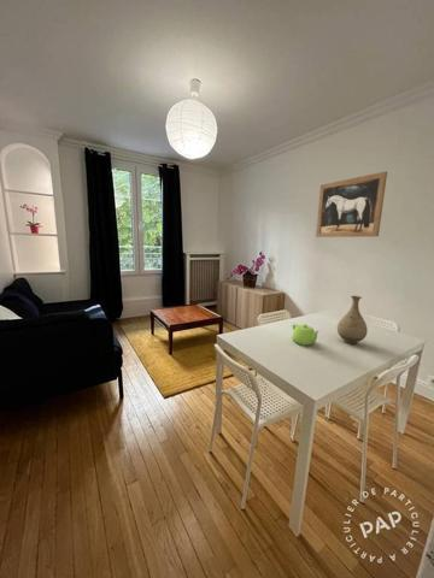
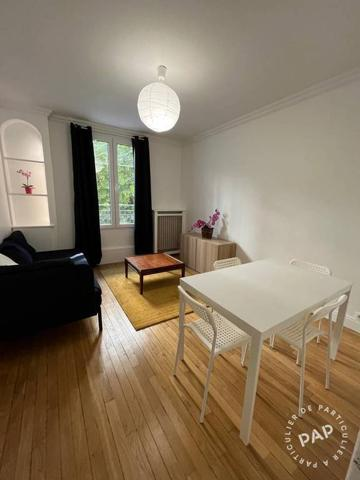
- teapot (305, 334)
- wall art (346, 208)
- vase (352, 319)
